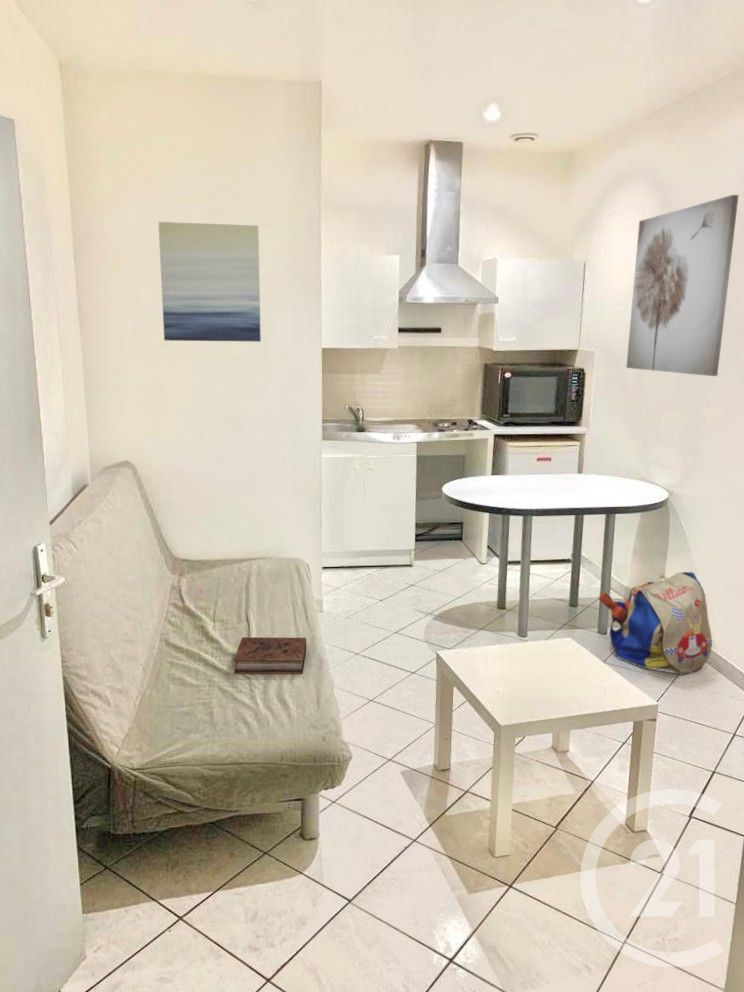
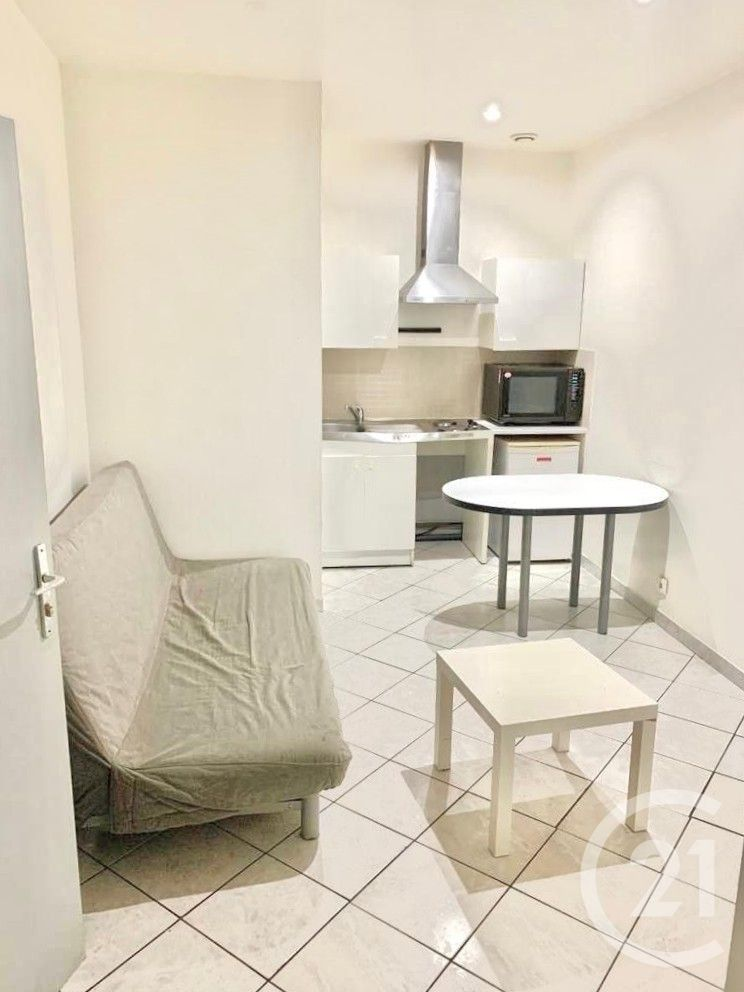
- backpack (659, 618)
- book (271, 654)
- wall art (211, 283)
- wall art (675, 292)
